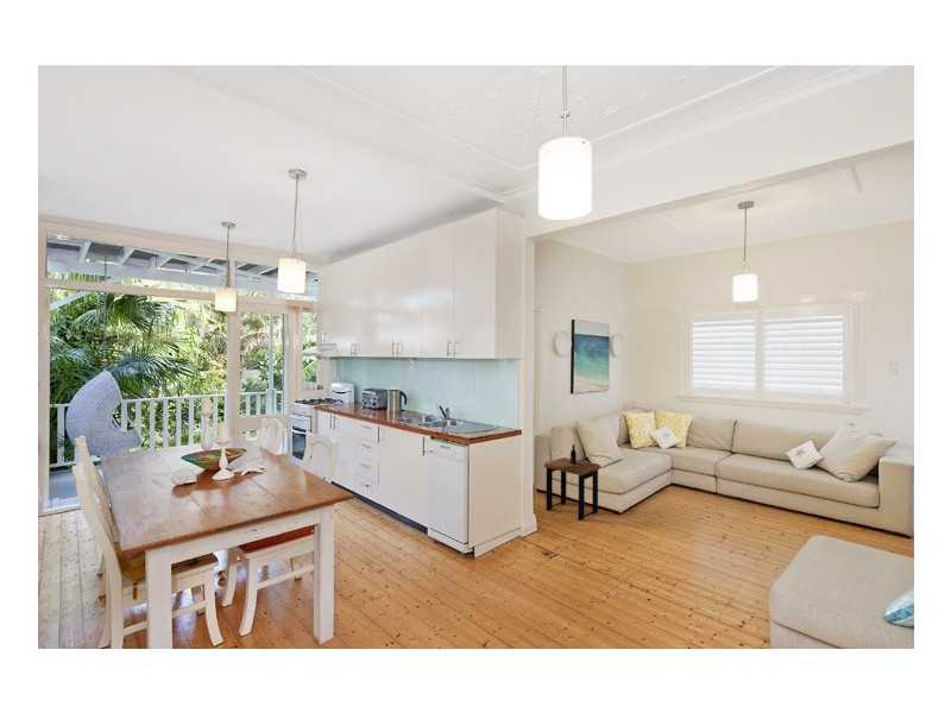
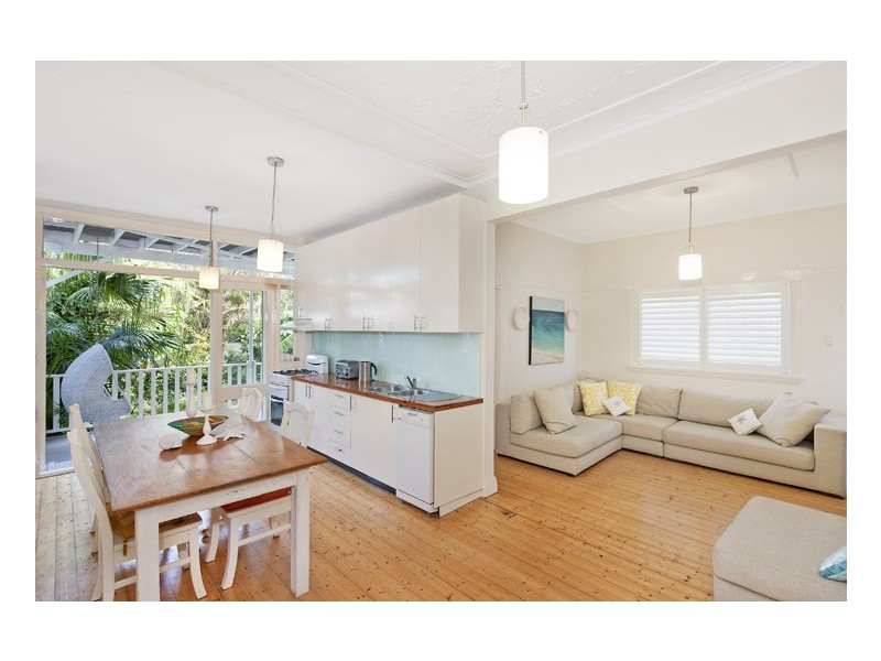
- side table (572, 473)
